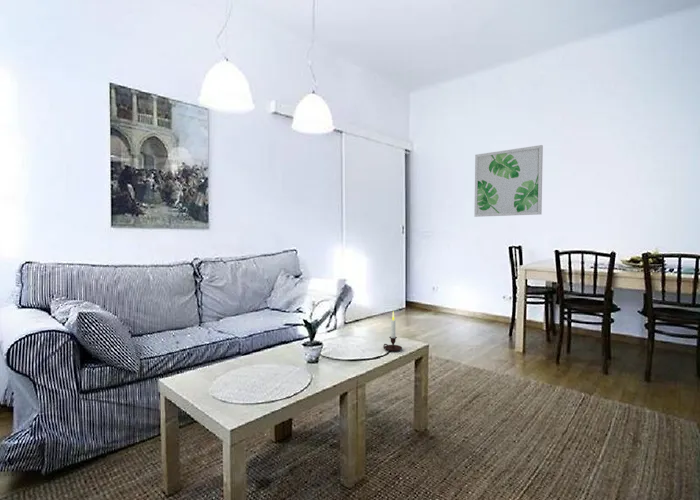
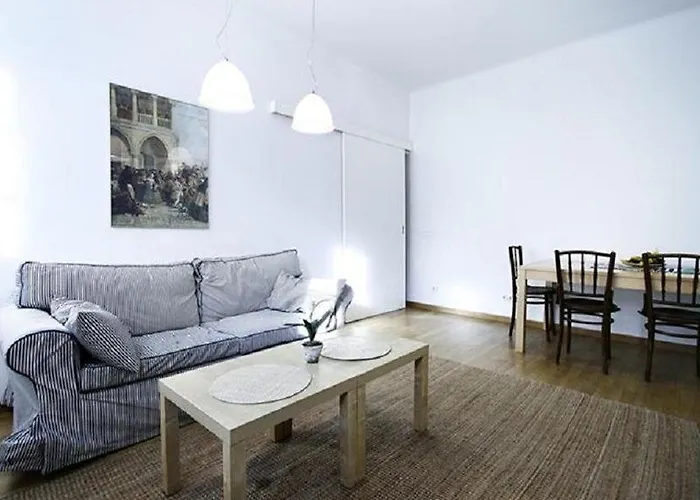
- wall art (506, 183)
- candle (391, 330)
